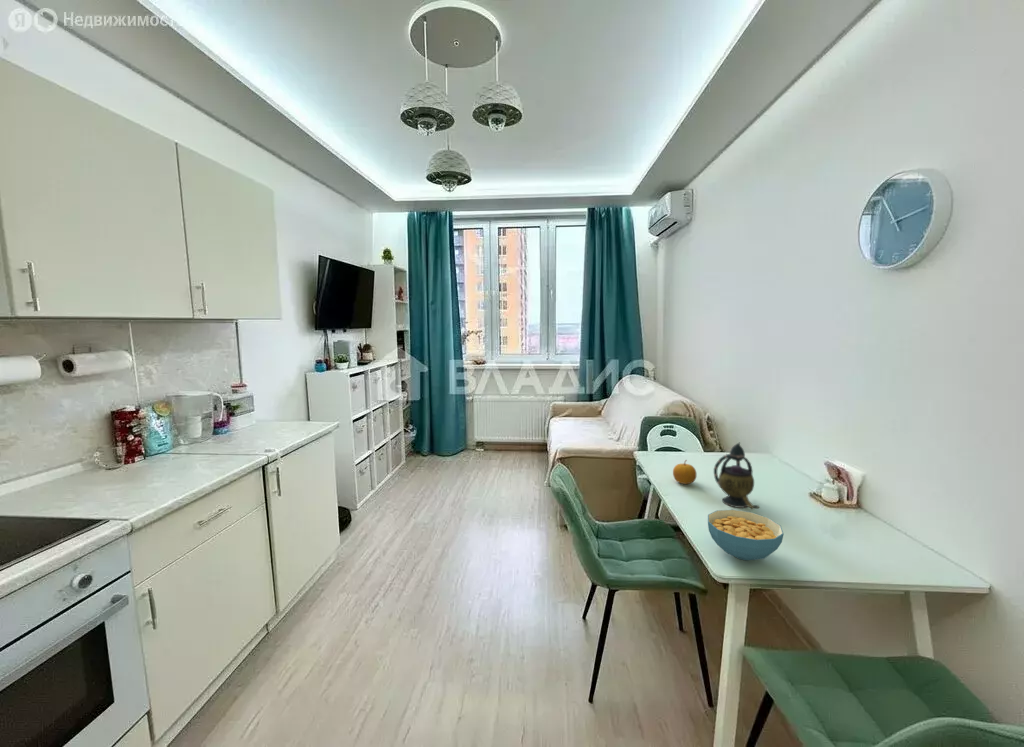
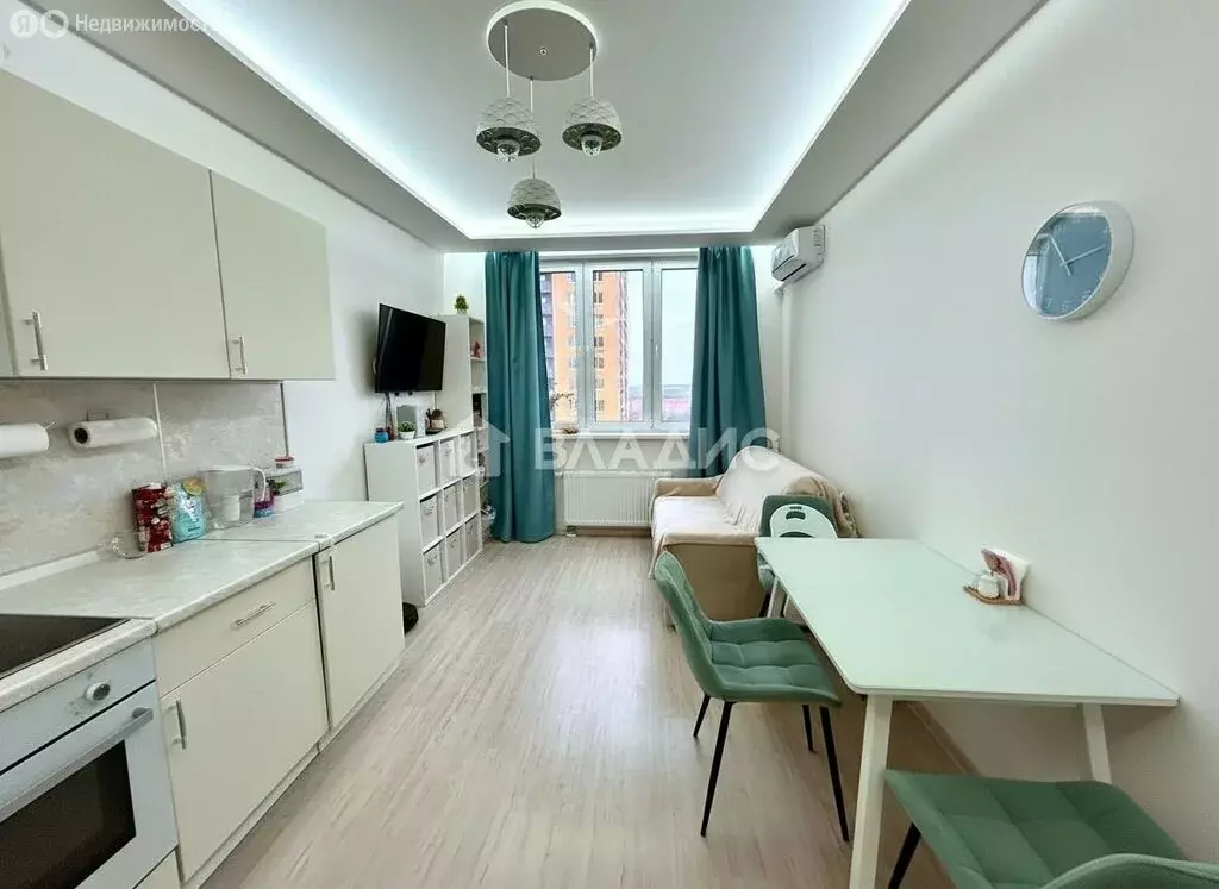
- teapot (740, 476)
- cereal bowl (743, 539)
- fruit (684, 471)
